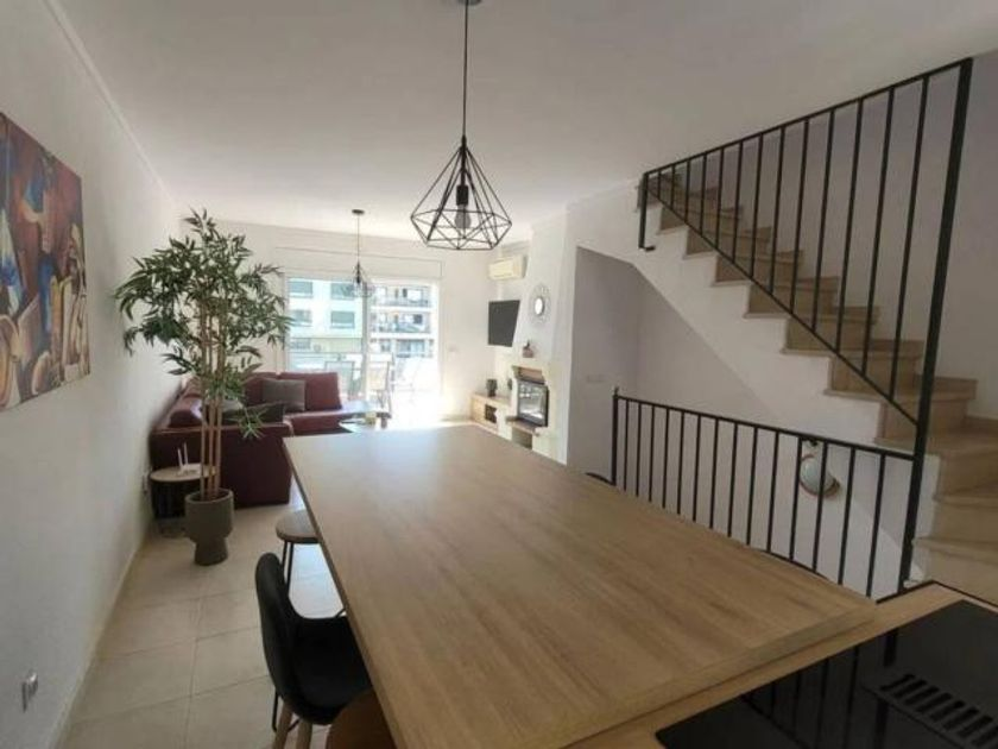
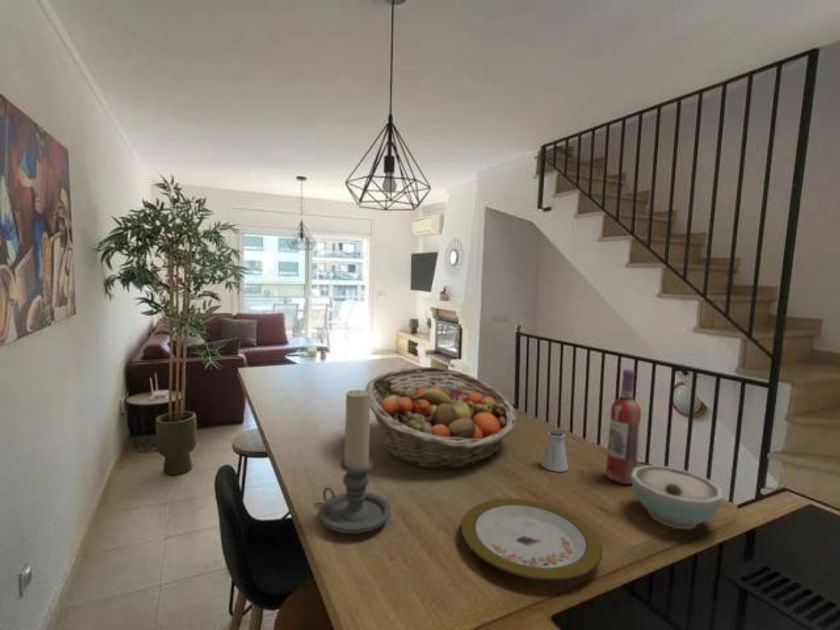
+ fruit basket (441, 412)
+ bowl (674, 496)
+ saltshaker (555, 449)
+ plate (528, 538)
+ wine bottle (624, 424)
+ candle holder (352, 453)
